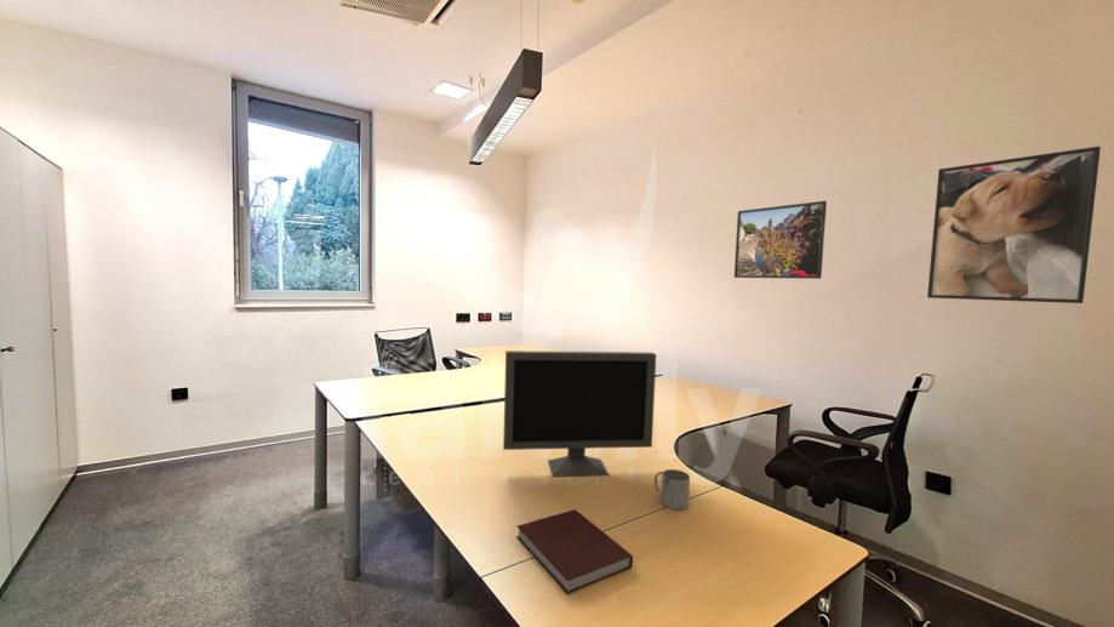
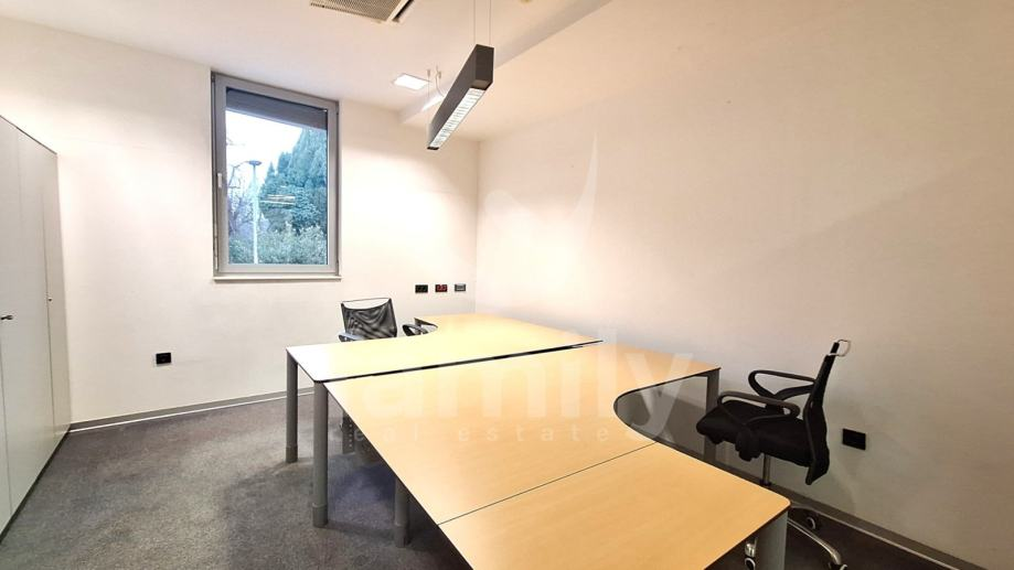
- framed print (1004, 230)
- monitor (579, 410)
- notebook (571, 545)
- mug (670, 486)
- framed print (776, 241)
